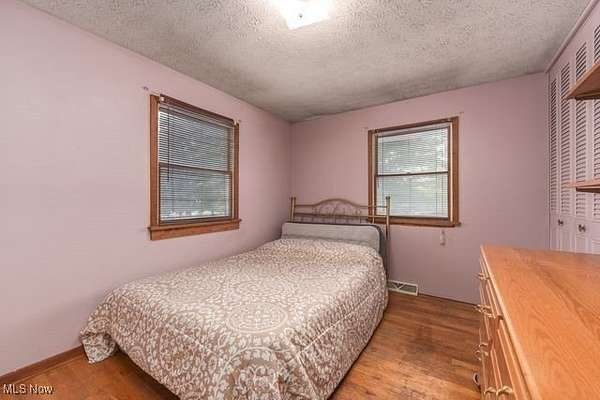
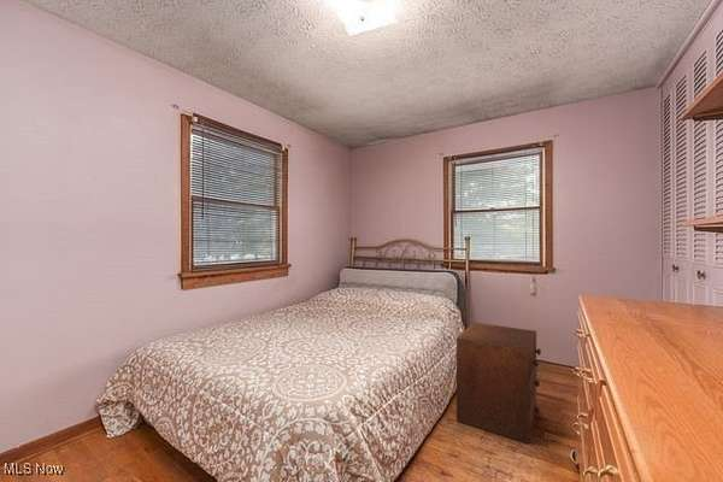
+ nightstand (500, 375)
